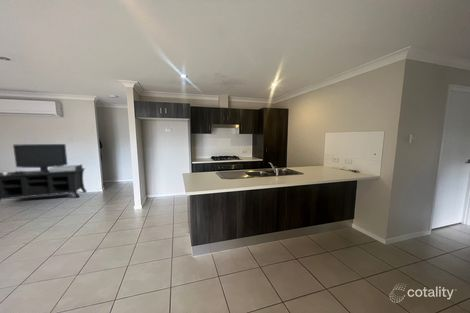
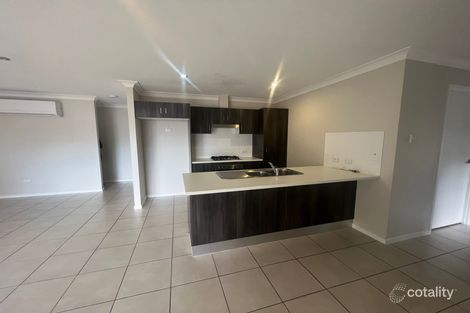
- media console (41, 171)
